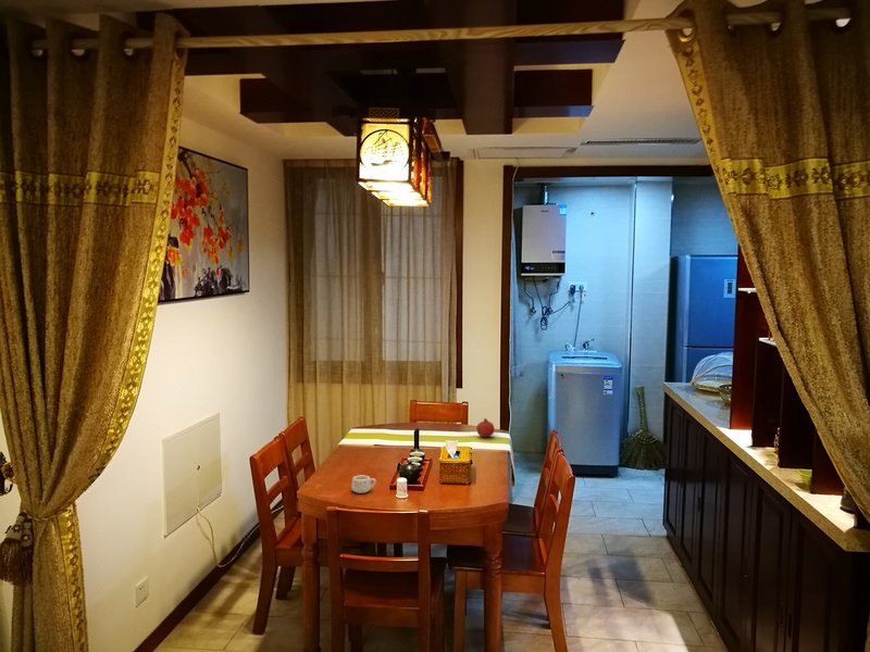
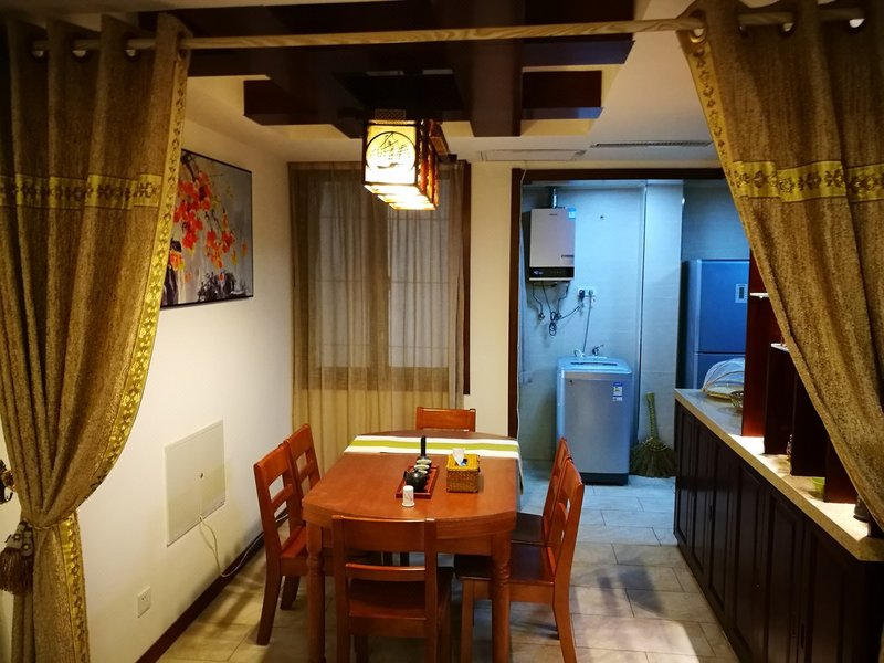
- teacup (363, 484)
- fruit (485, 427)
